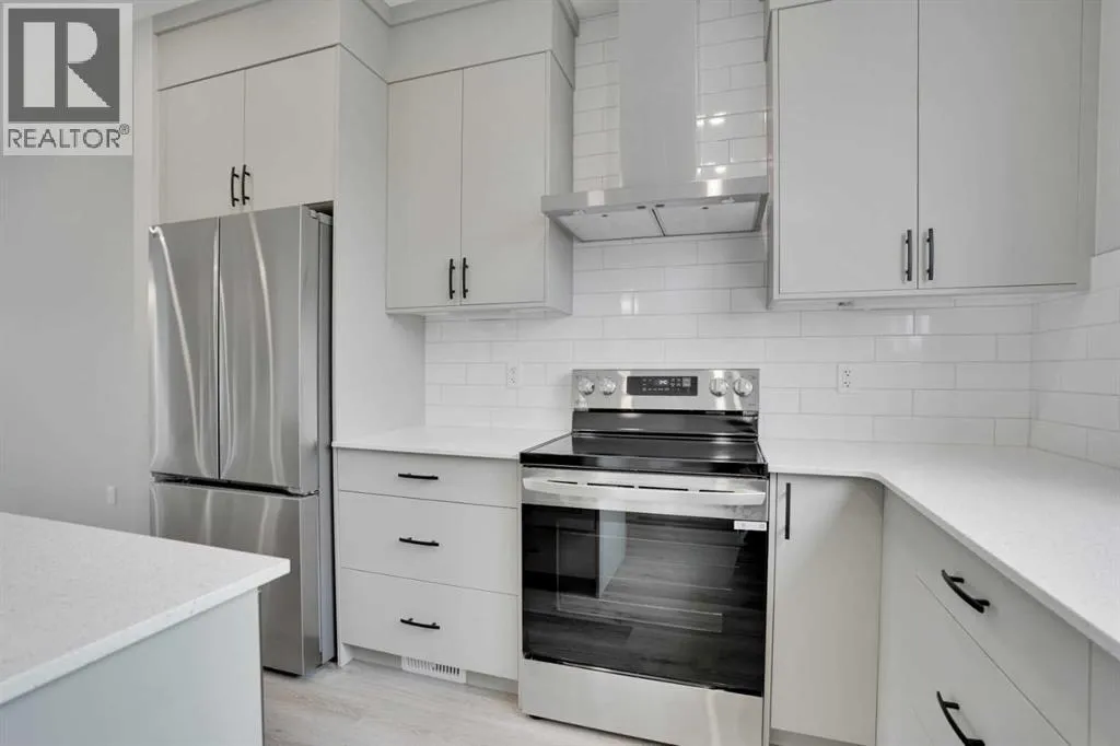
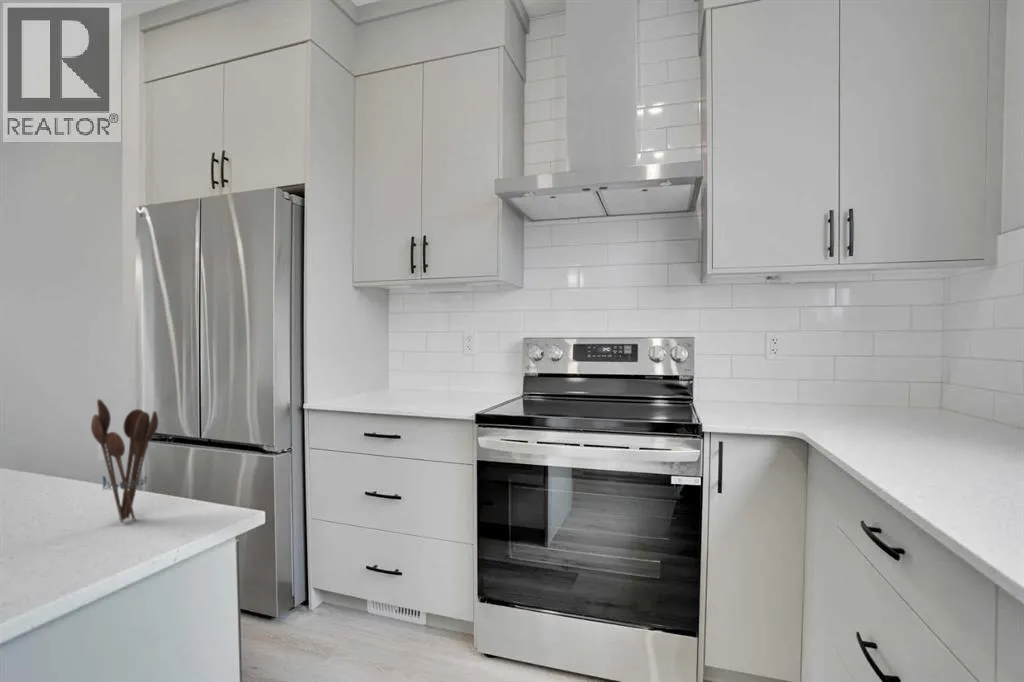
+ utensil holder (121, 460)
